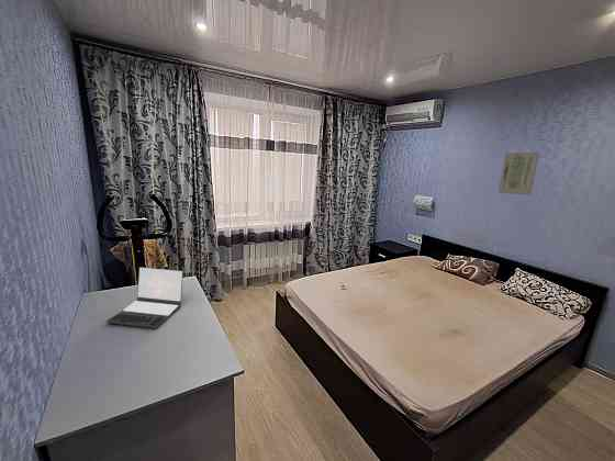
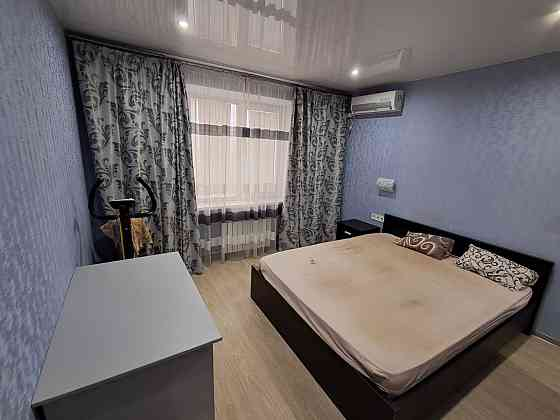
- laptop (147, 294)
- wall art (517, 173)
